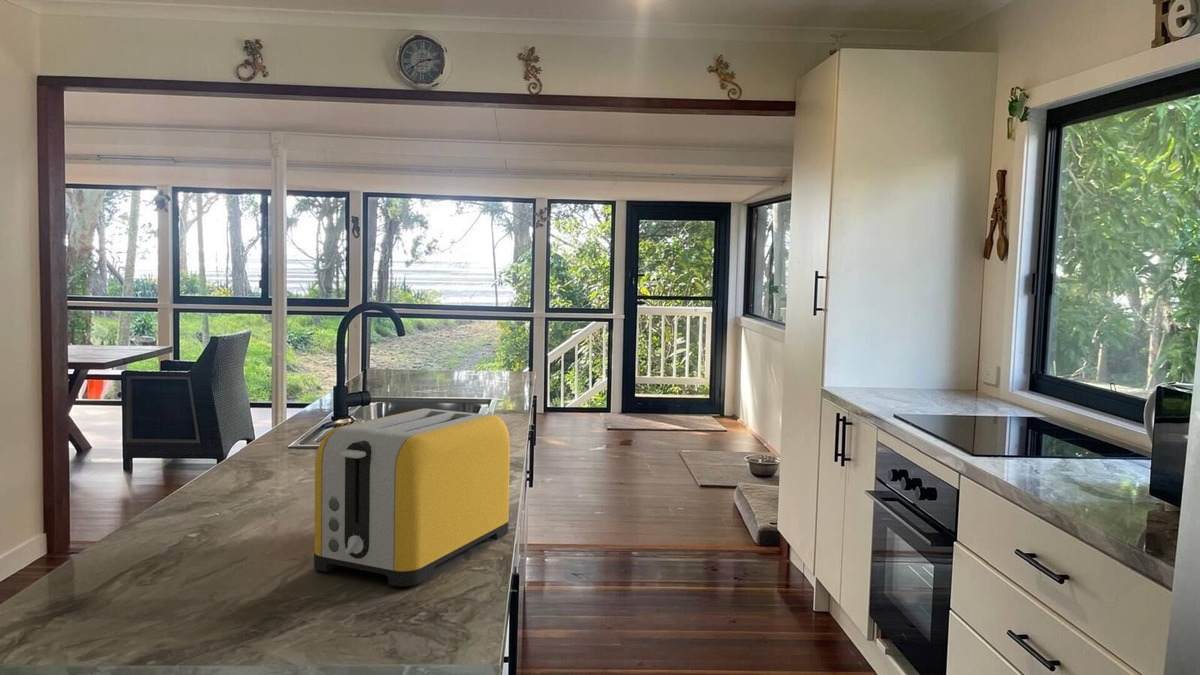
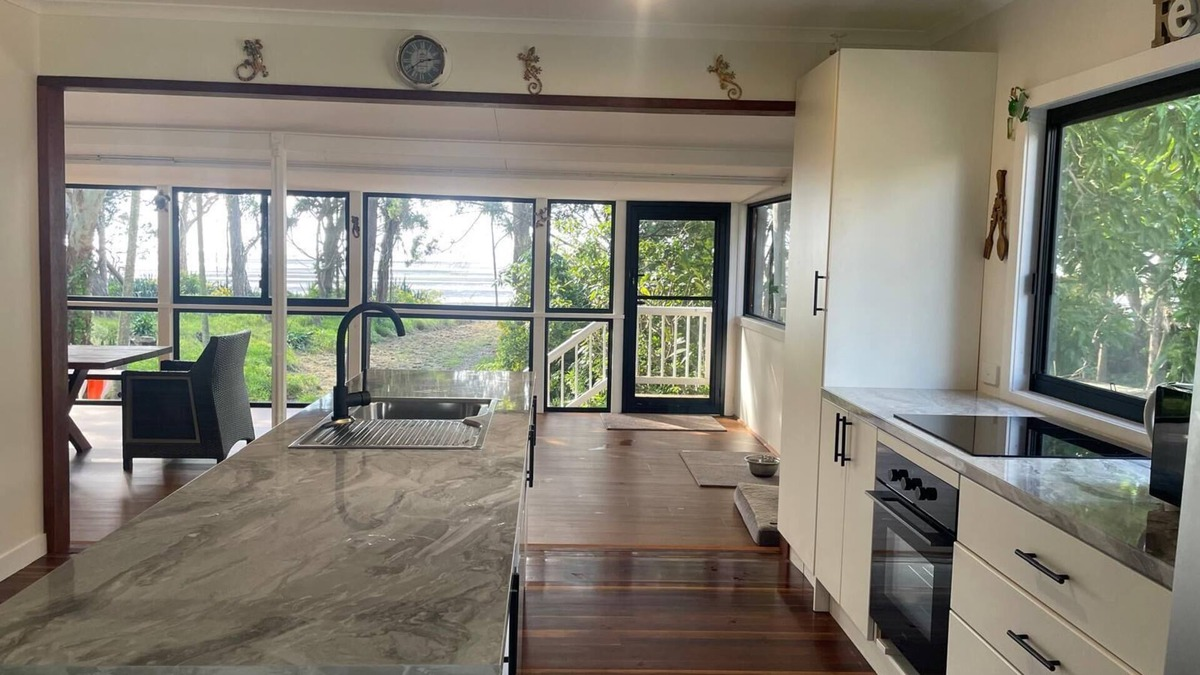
- toaster (415, 485)
